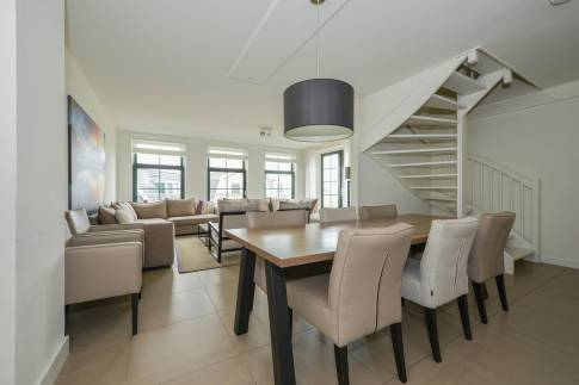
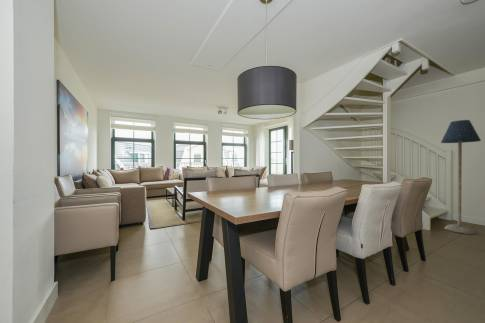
+ floor lamp (459, 175)
